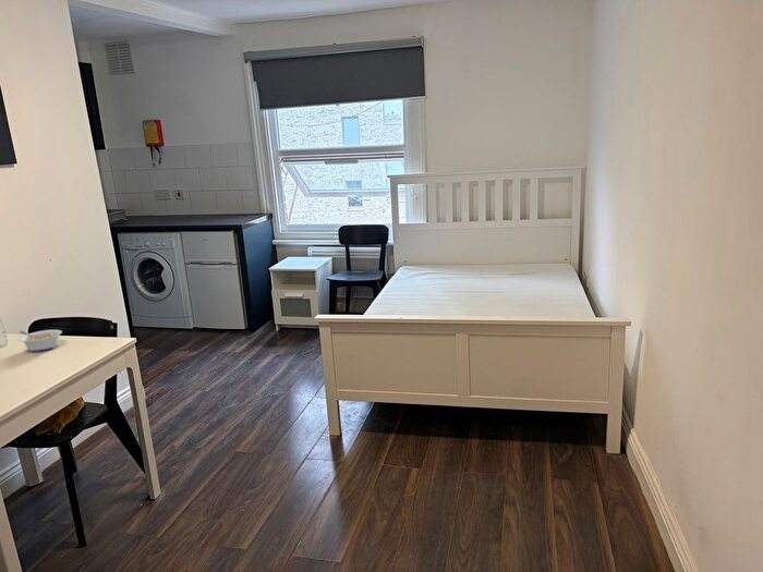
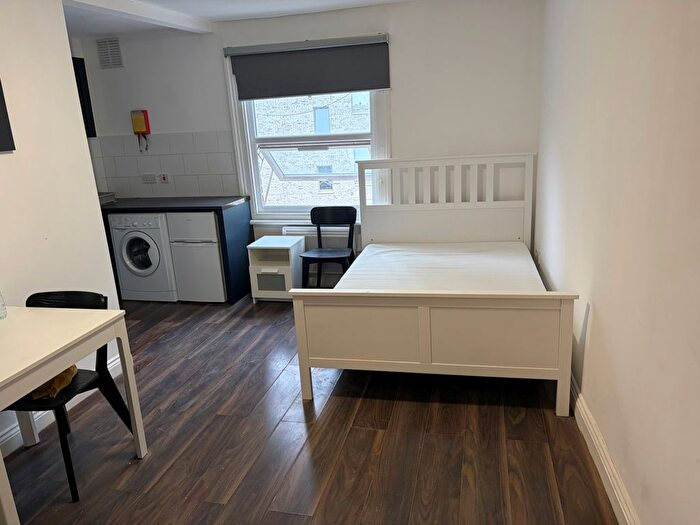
- legume (39, 340)
